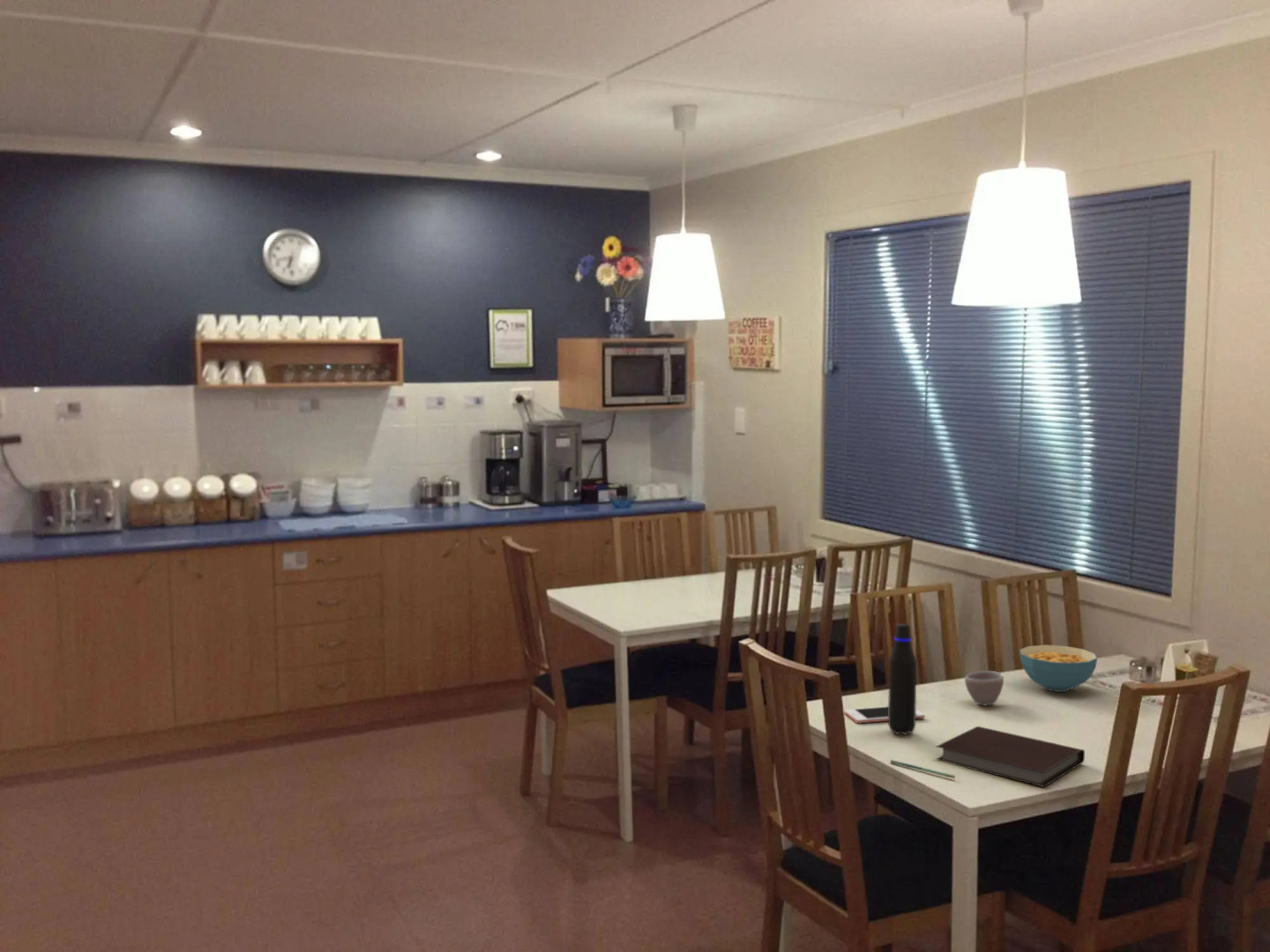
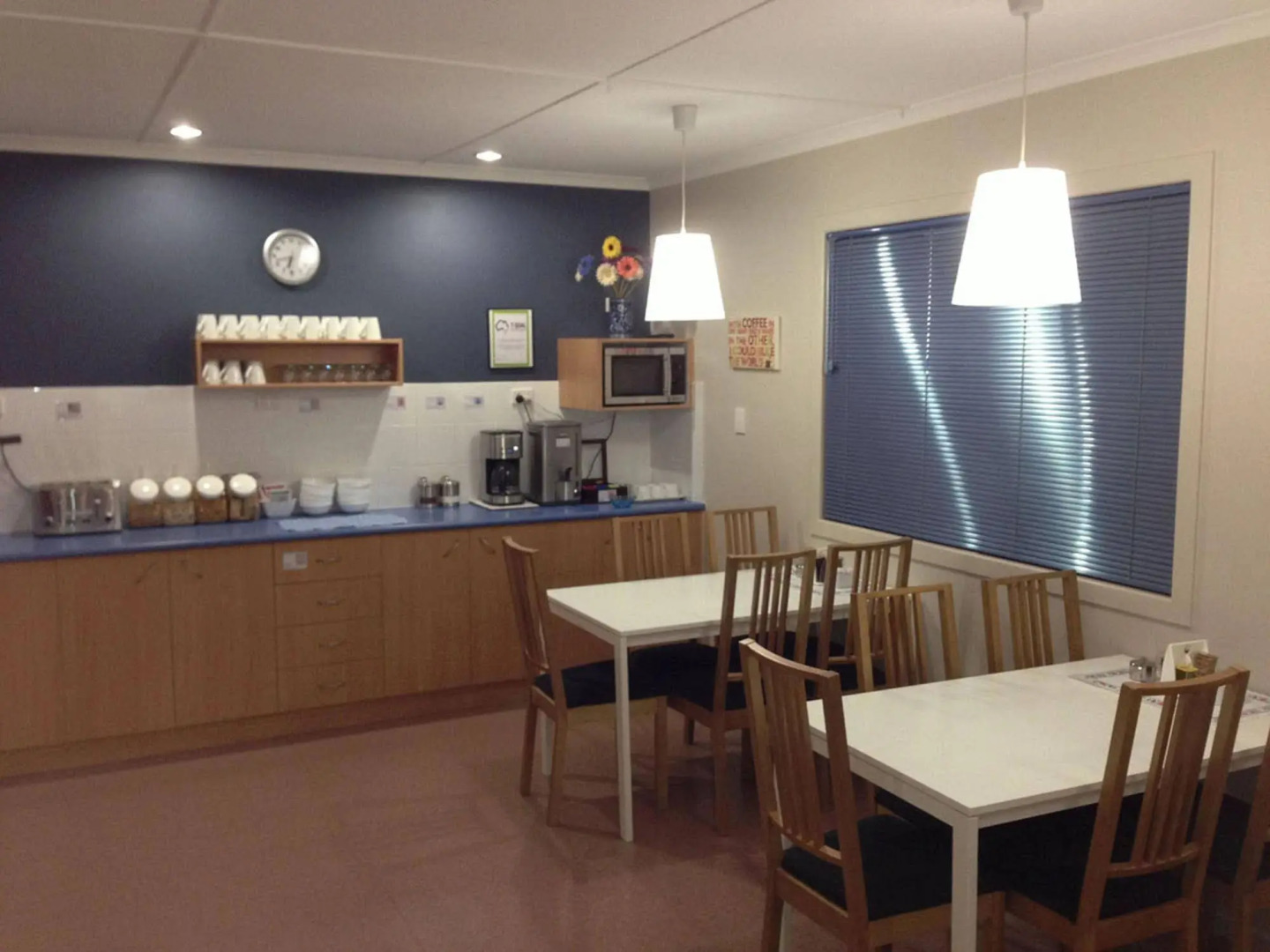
- cereal bowl (1057, 671)
- pen (922, 769)
- notebook (1009, 754)
- cup (986, 688)
- cell phone (884, 713)
- water bottle (902, 679)
